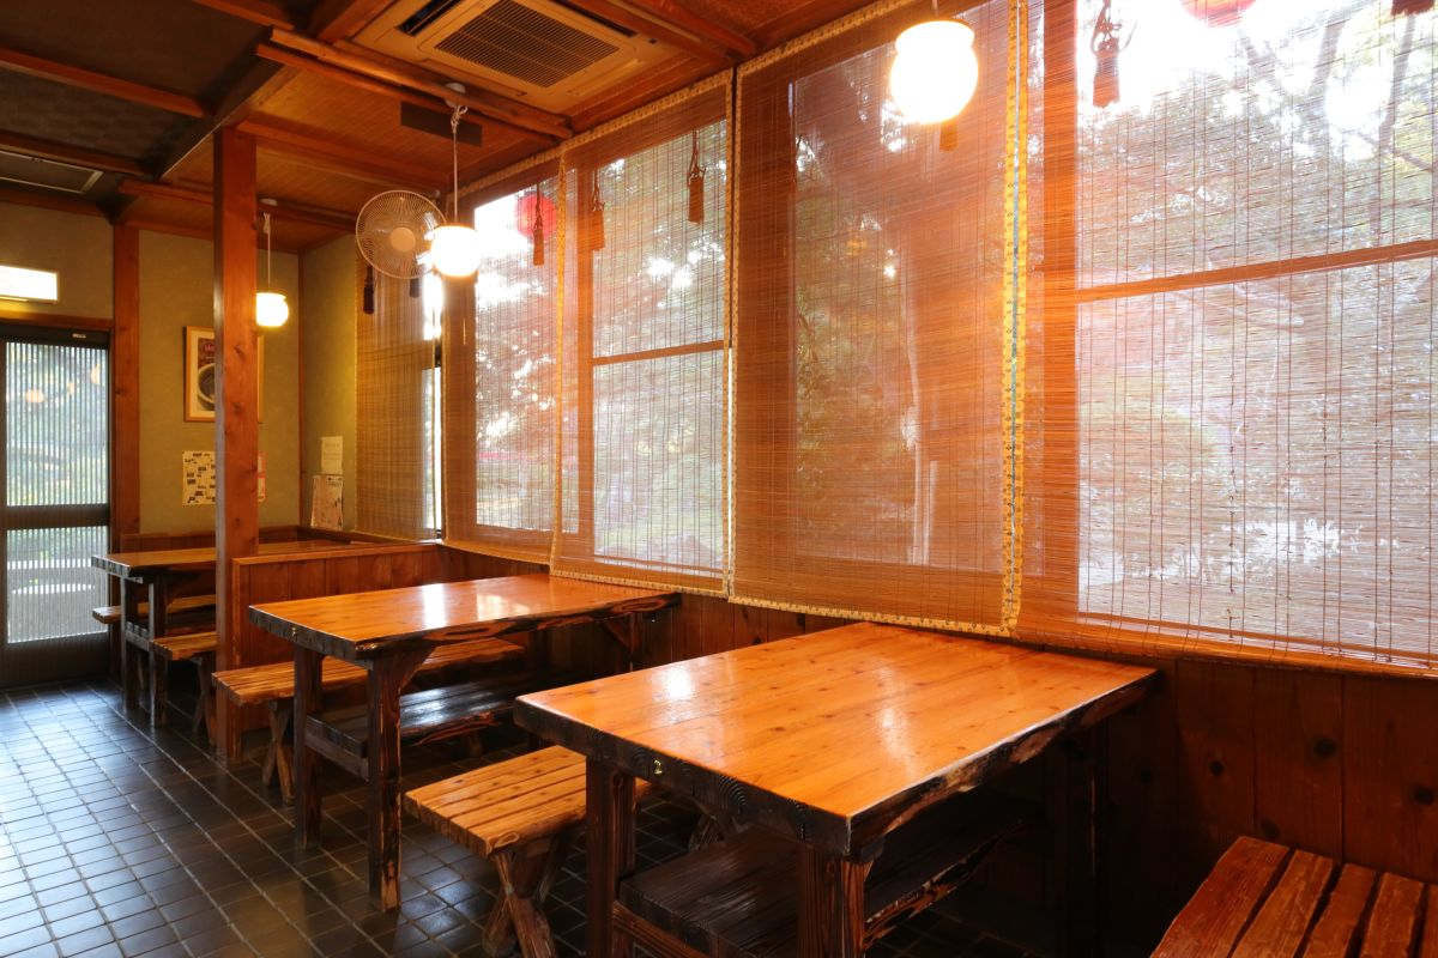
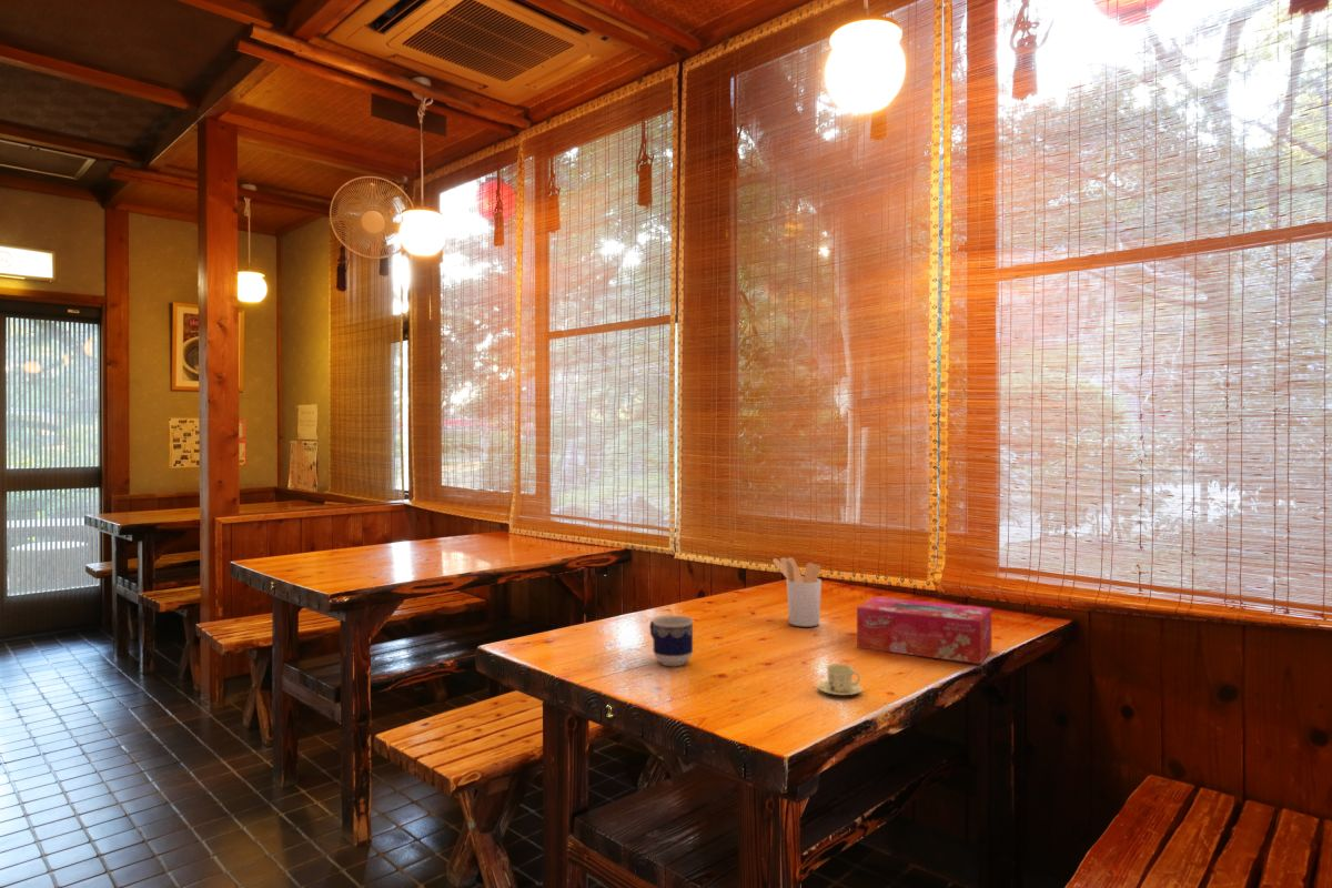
+ tissue box (924, 627)
+ cup (668, 639)
+ utensil holder (797, 589)
+ chinaware (839, 679)
